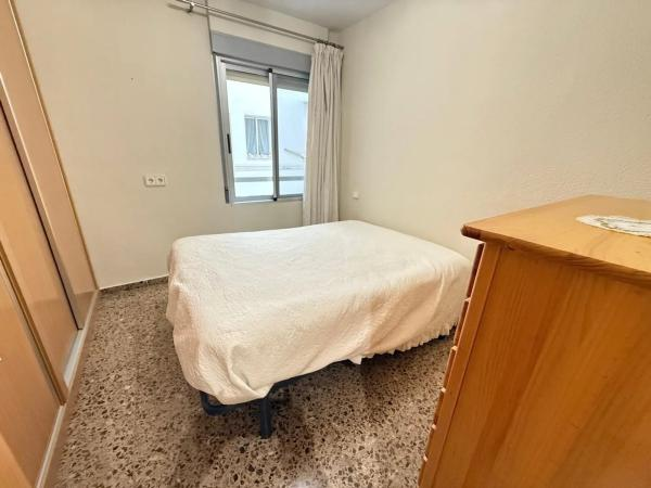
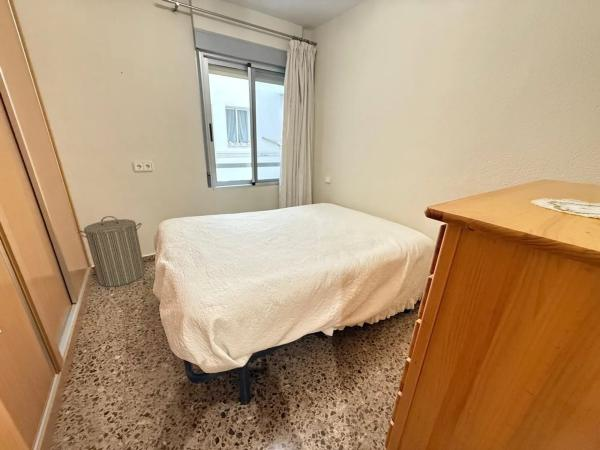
+ laundry hamper (116, 247)
